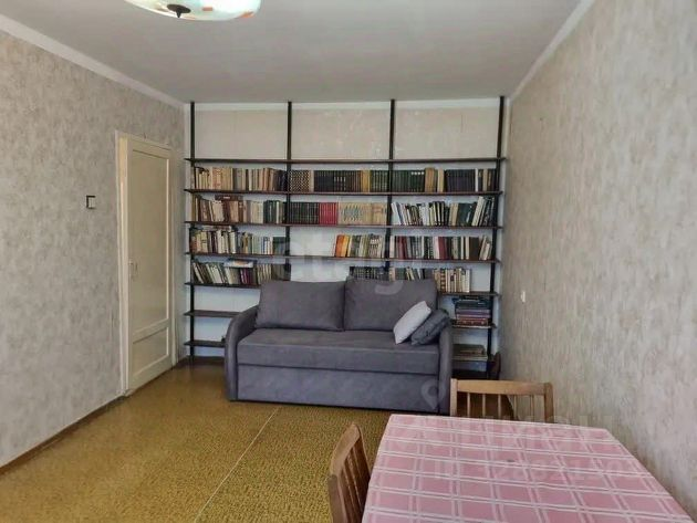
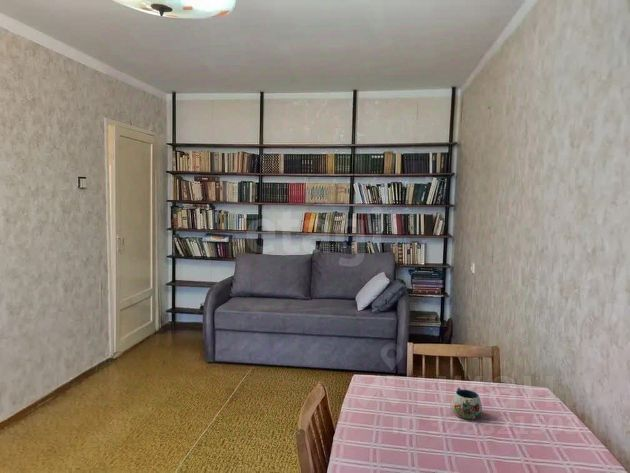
+ mug (464, 402)
